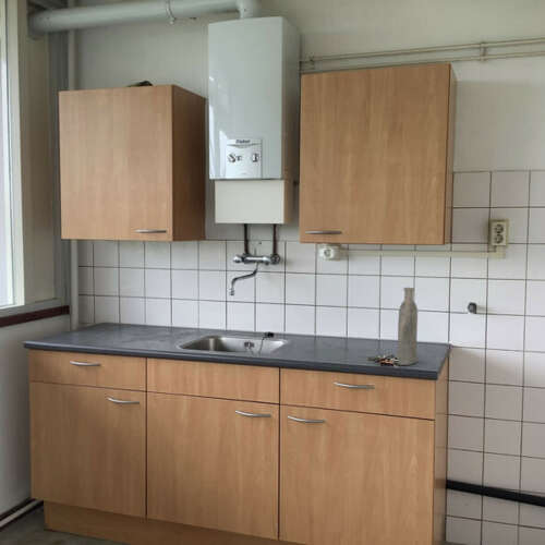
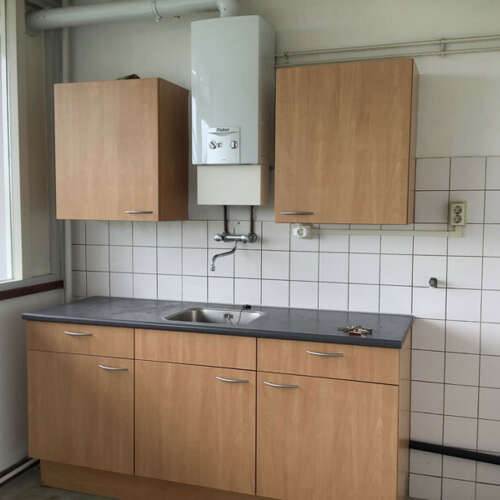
- bottle (408, 325)
